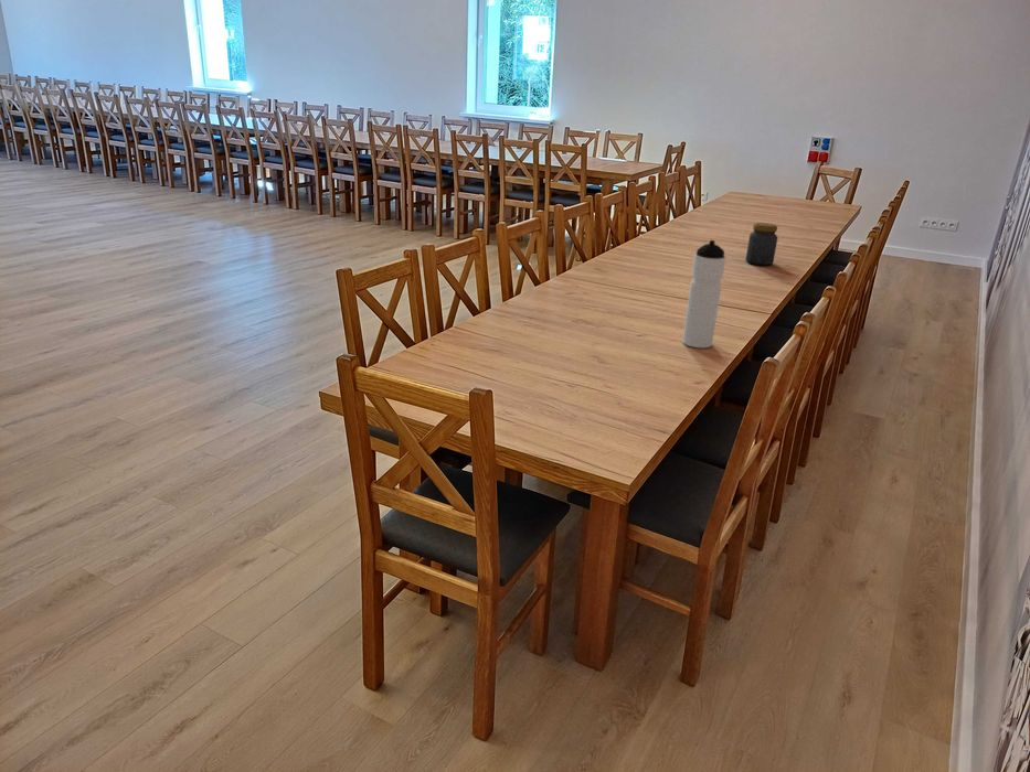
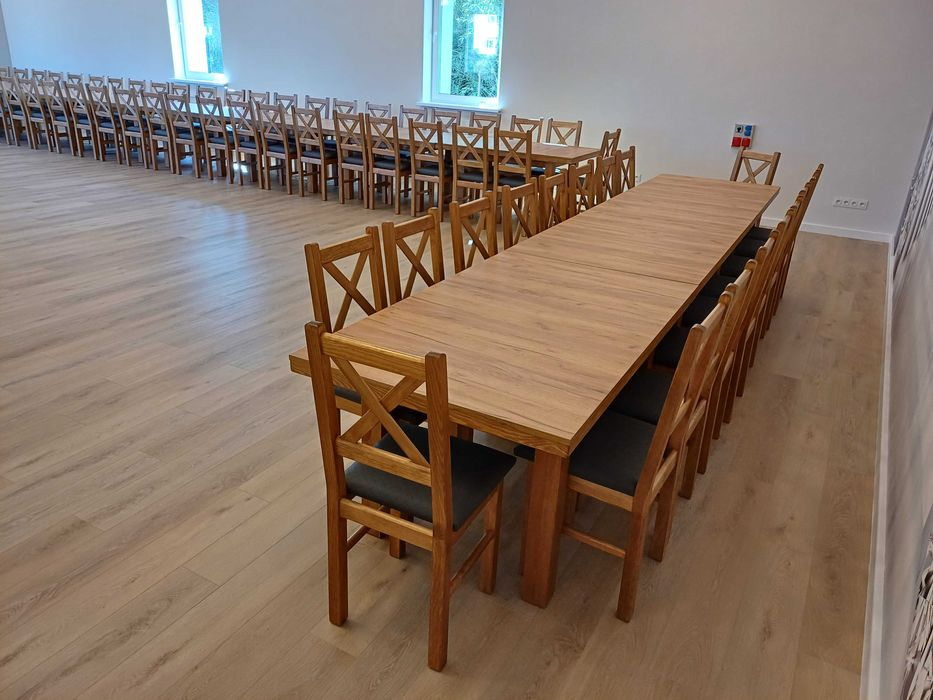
- jar (762, 243)
- water bottle (704, 292)
